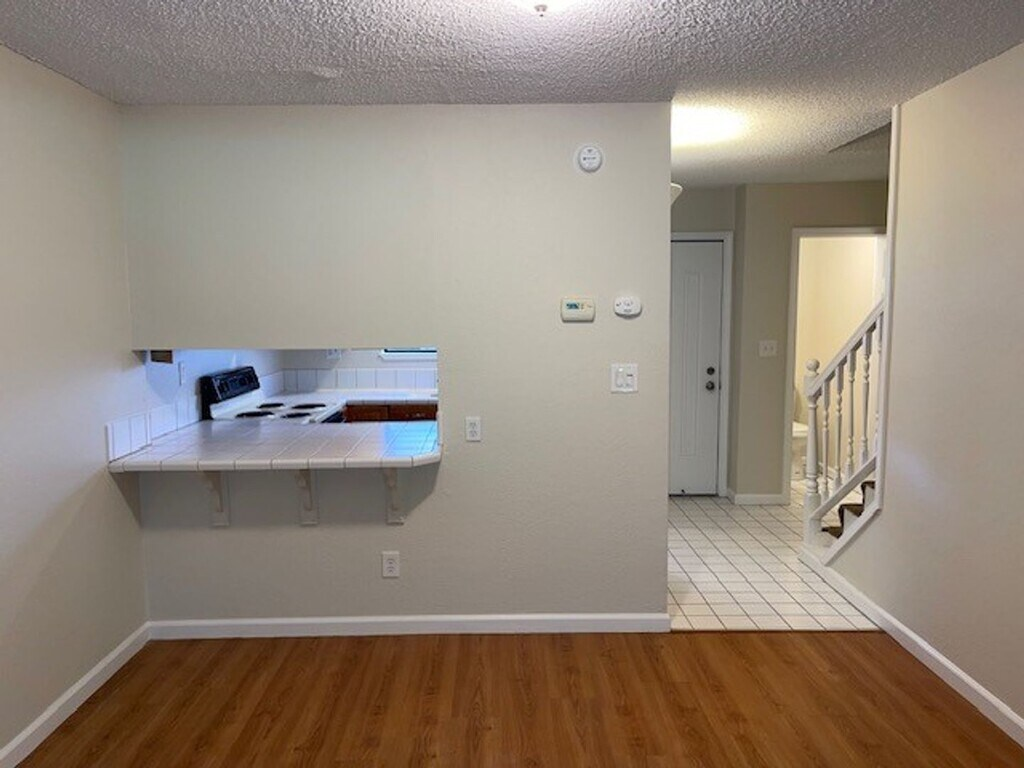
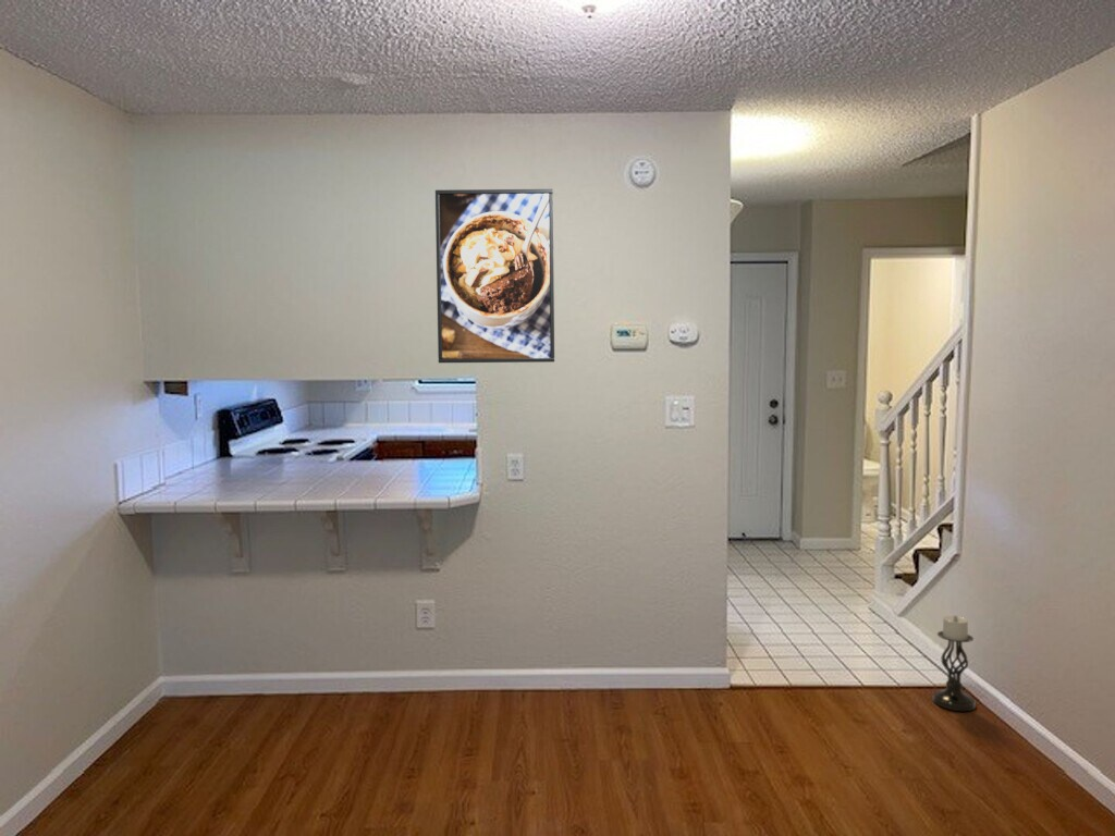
+ candle holder (954, 660)
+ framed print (495, 276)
